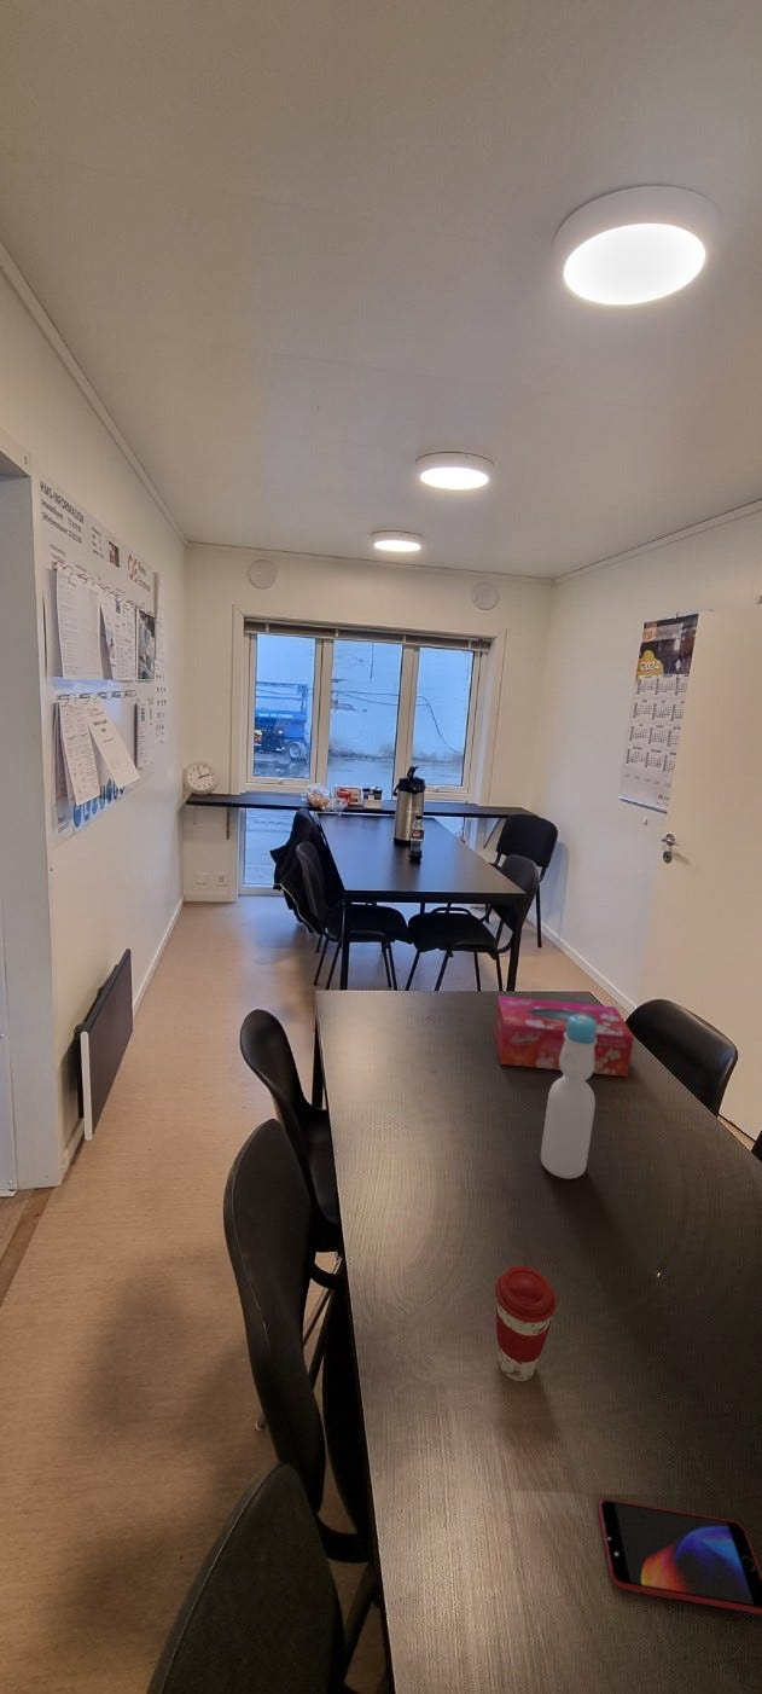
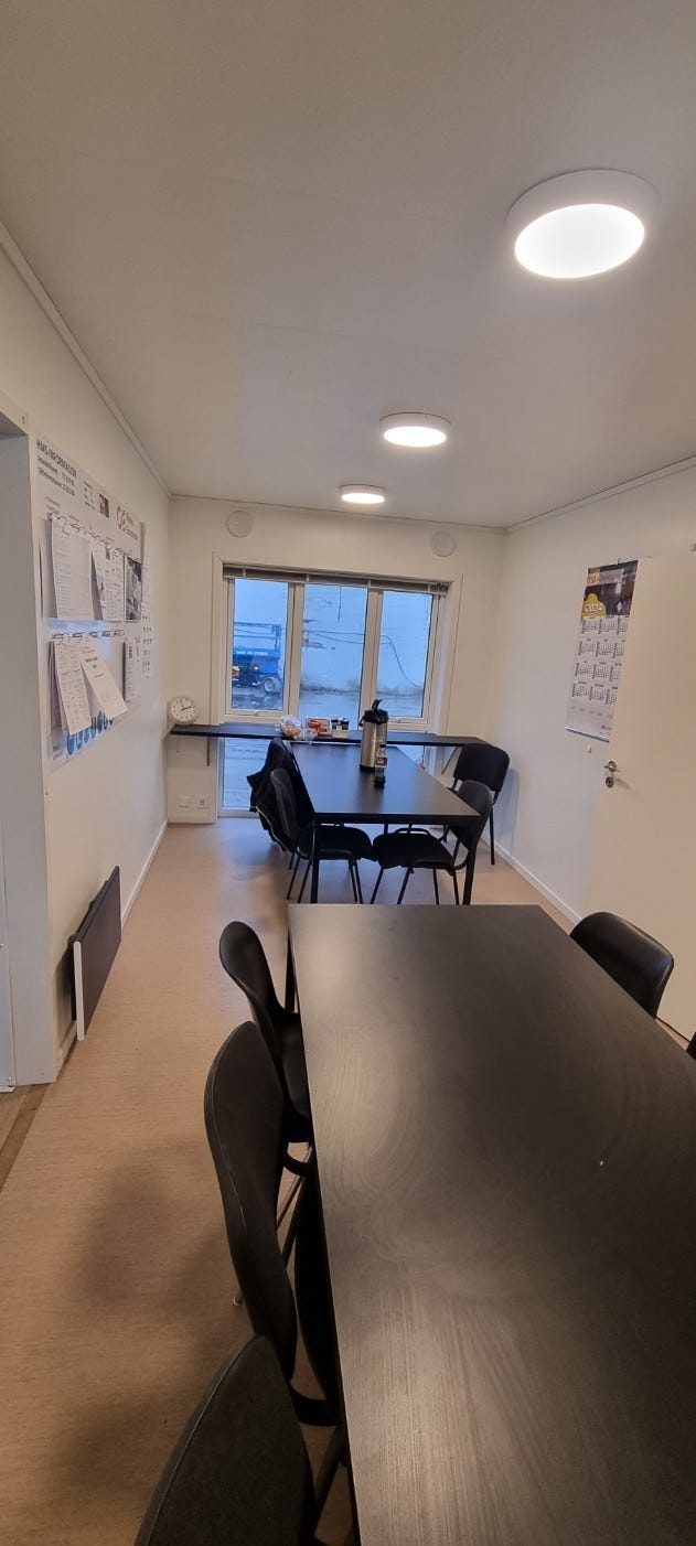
- coffee cup (520, 1325)
- bottle (572, 1093)
- tissue box (559, 1034)
- smartphone (680, 1553)
